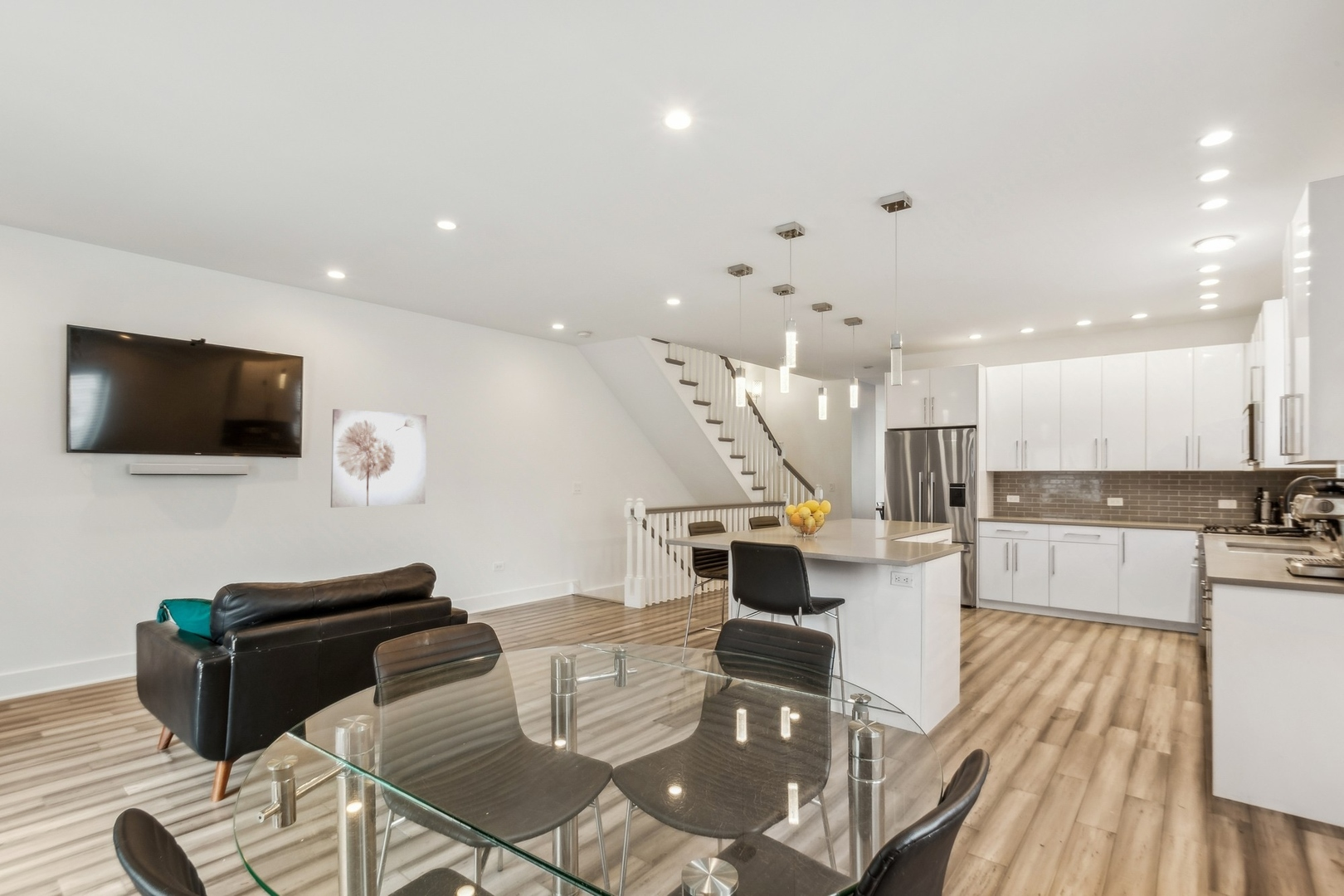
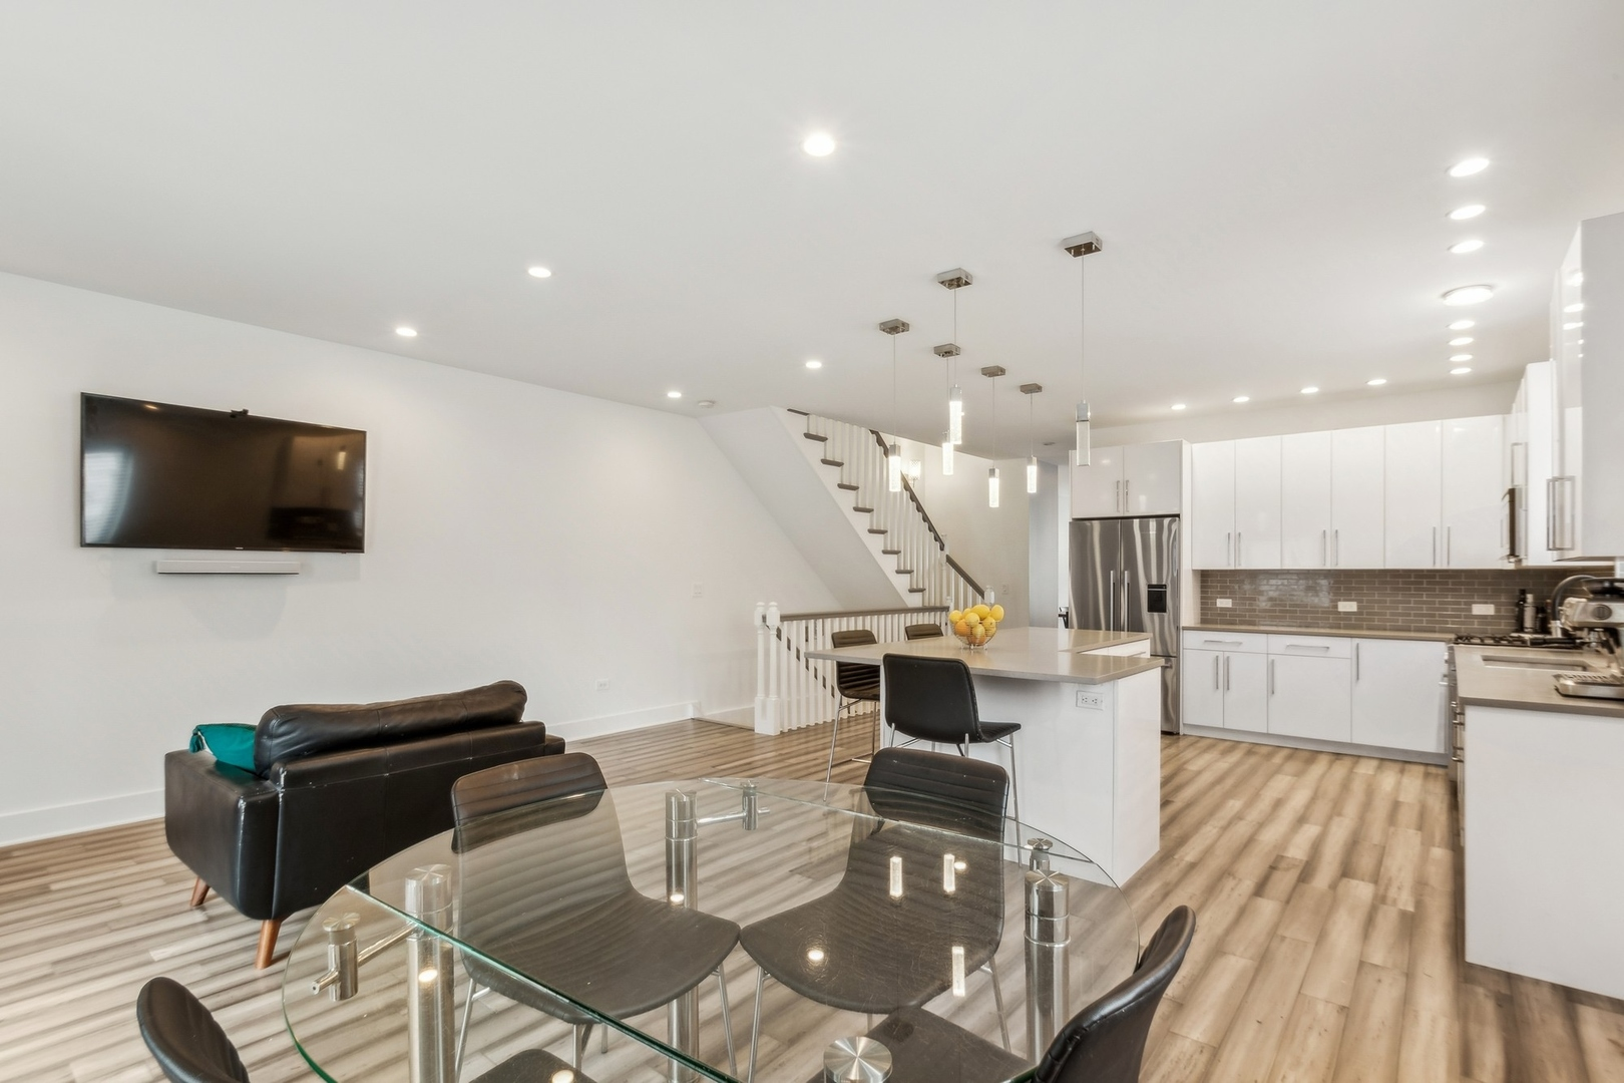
- wall art (381, 459)
